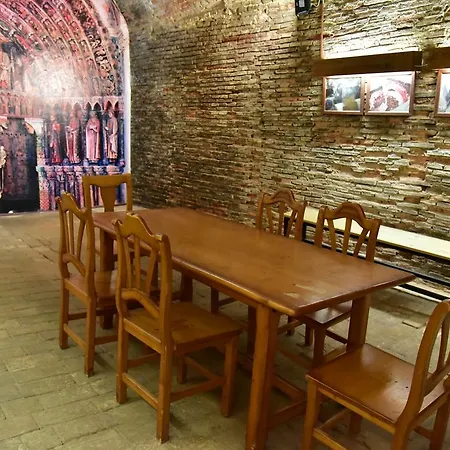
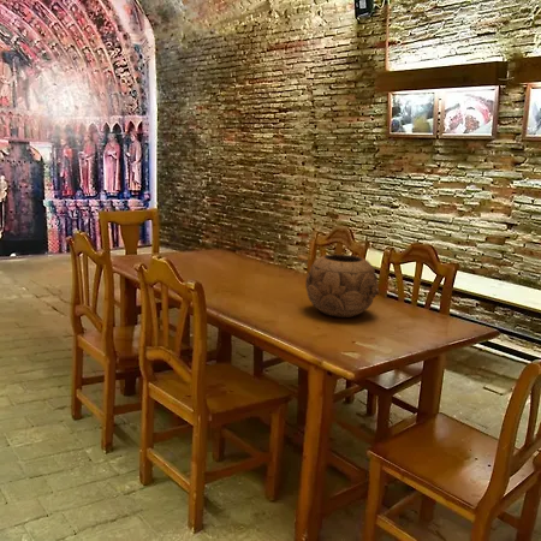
+ decorative bowl (341, 285)
